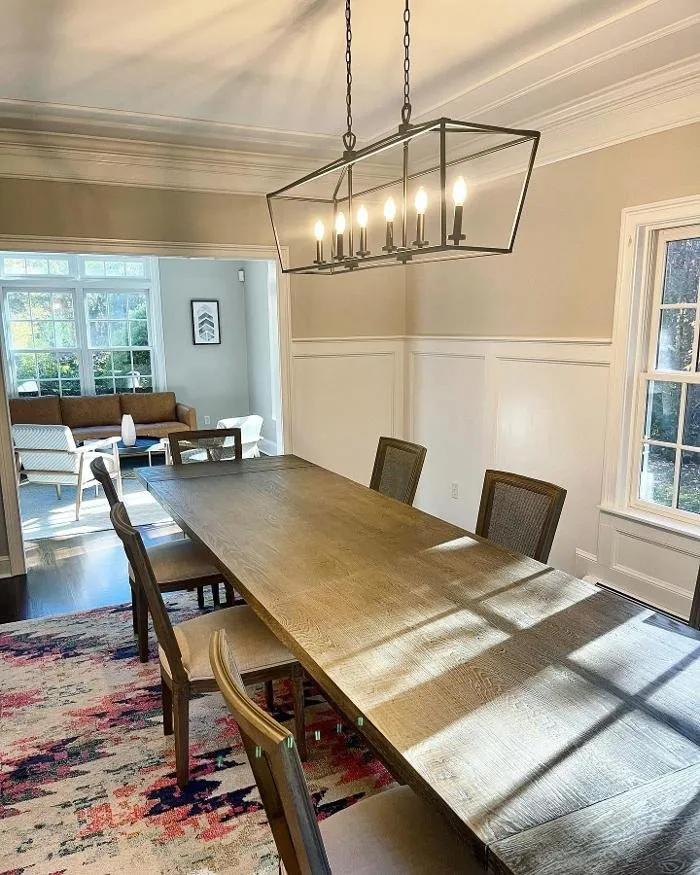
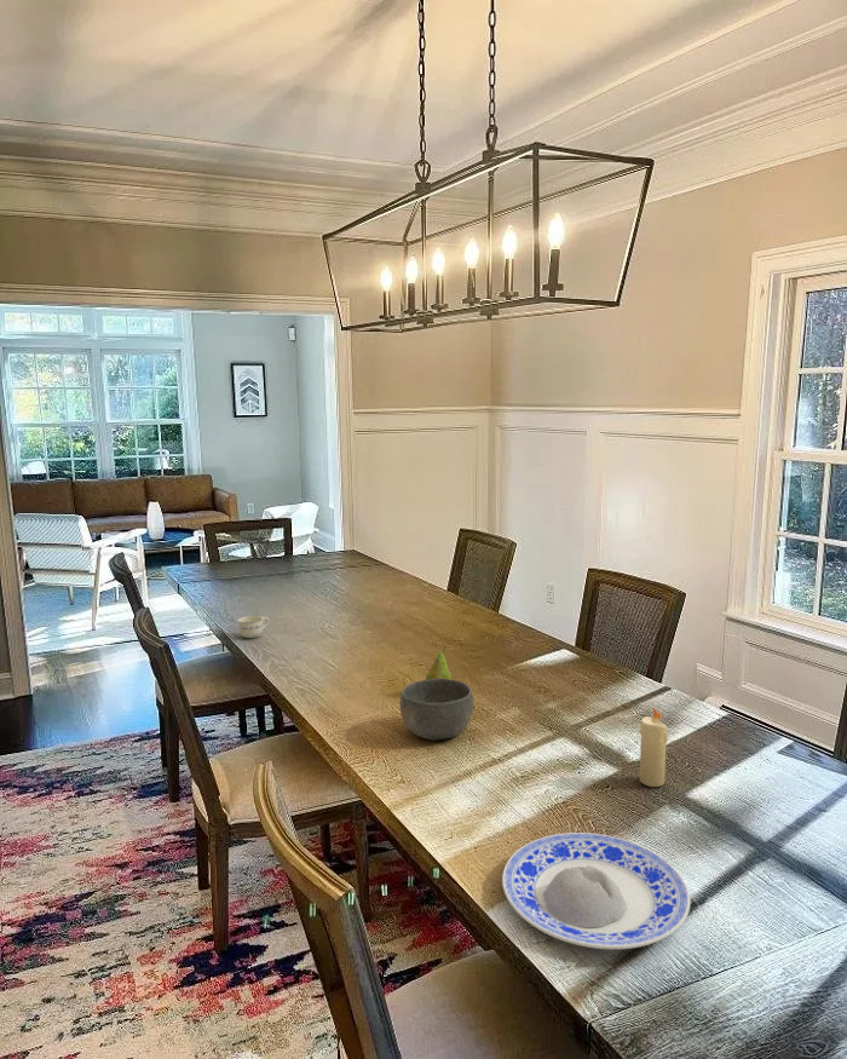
+ fruit (438, 670)
+ candle (652, 744)
+ plate (593, 882)
+ bowl (437, 710)
+ cup (254, 626)
